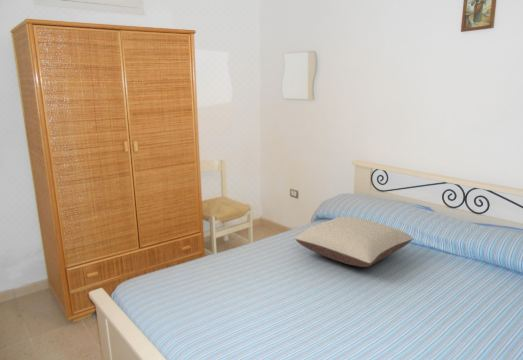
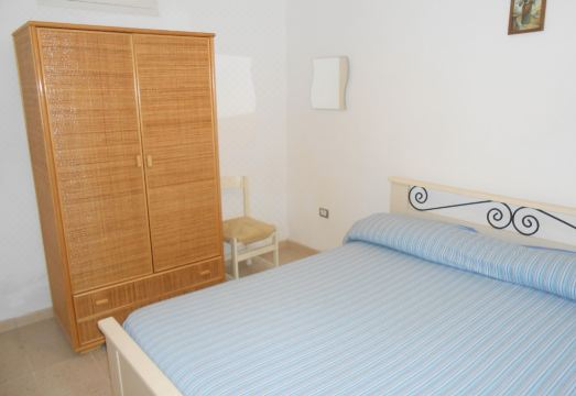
- pillow (354, 239)
